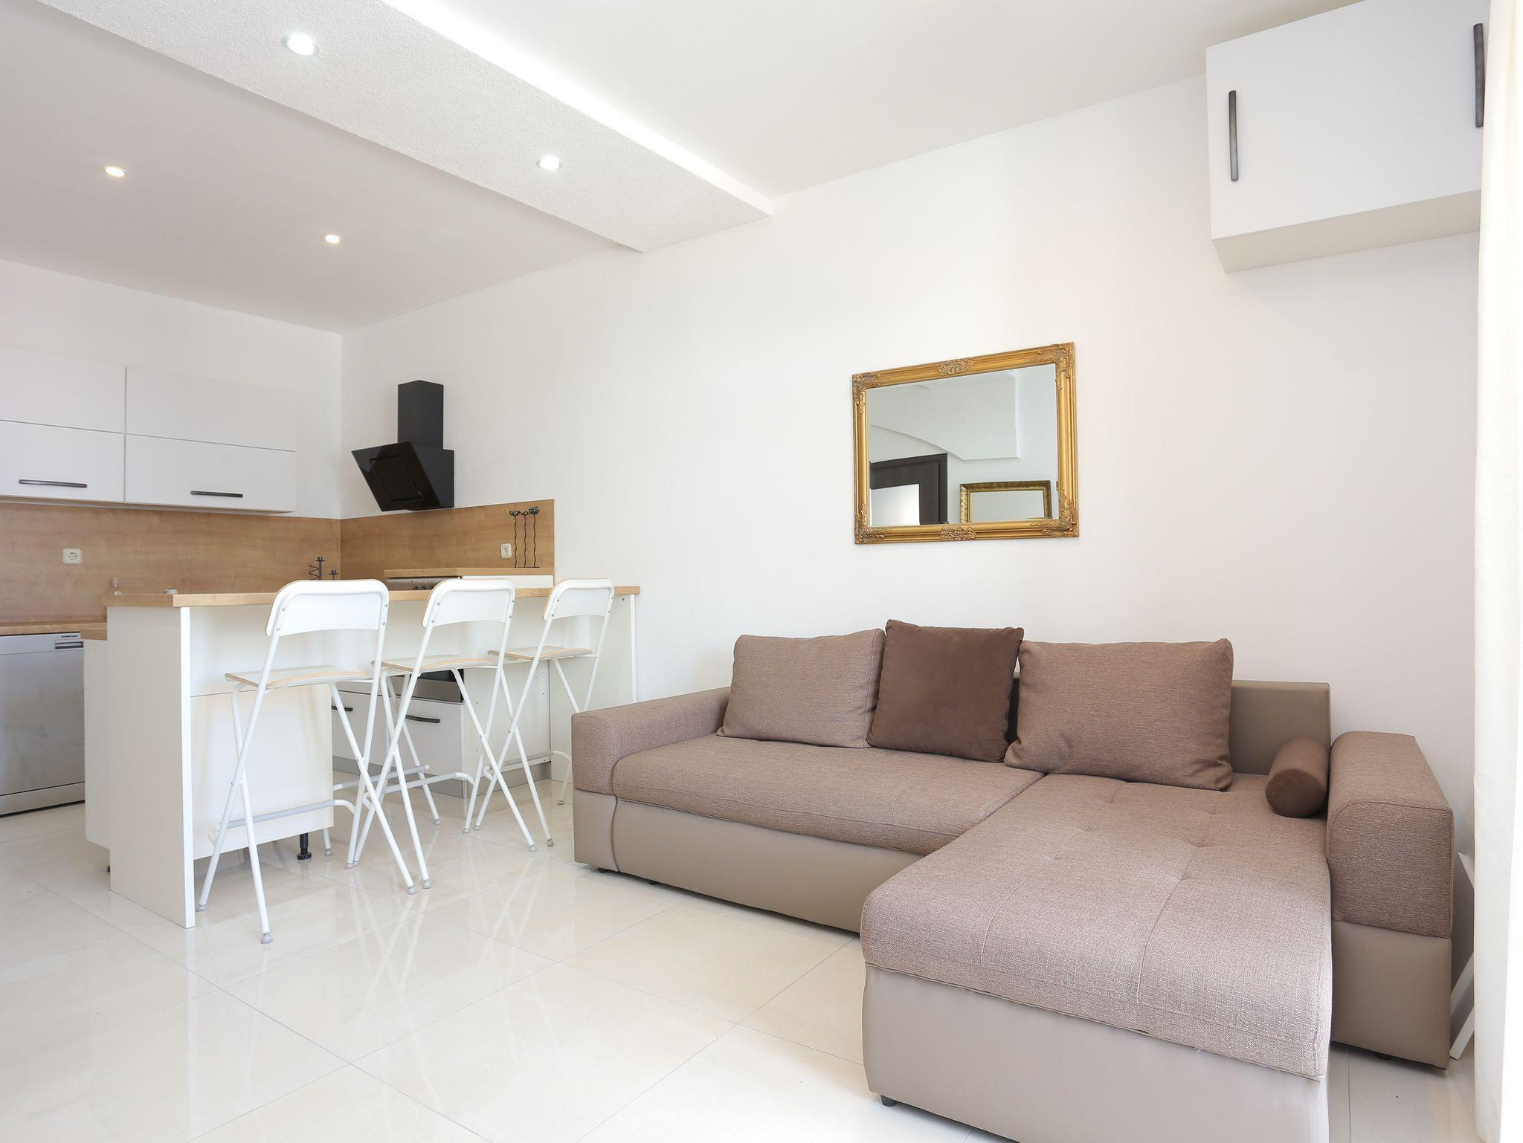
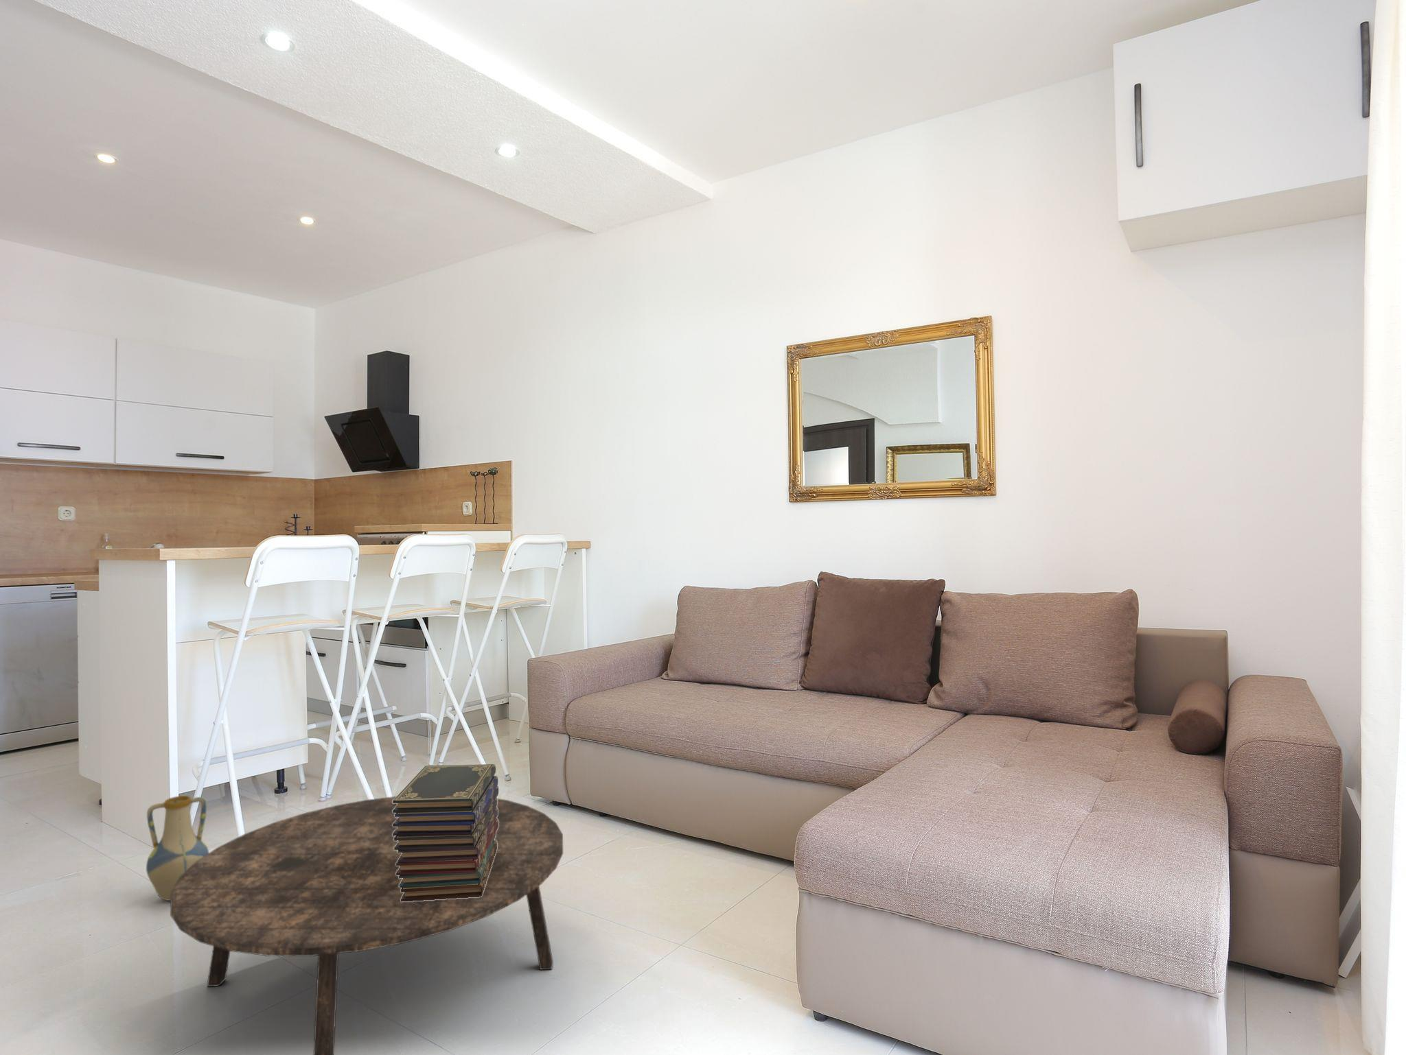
+ coffee table (383, 913)
+ book stack (449, 827)
+ vase (177, 847)
